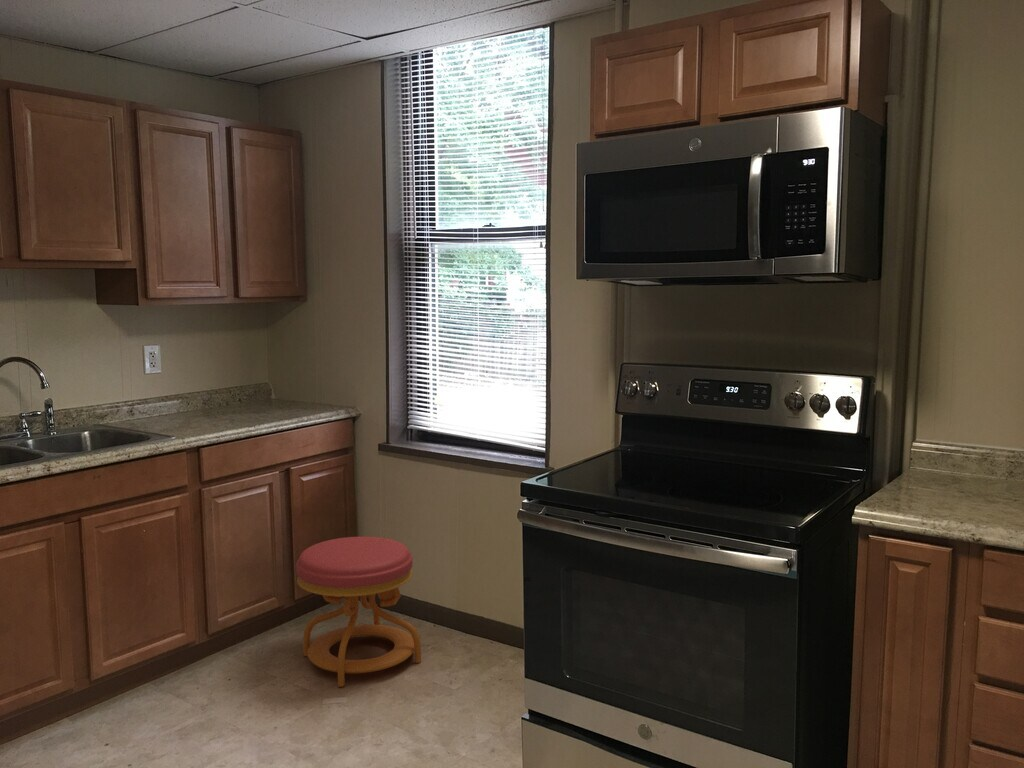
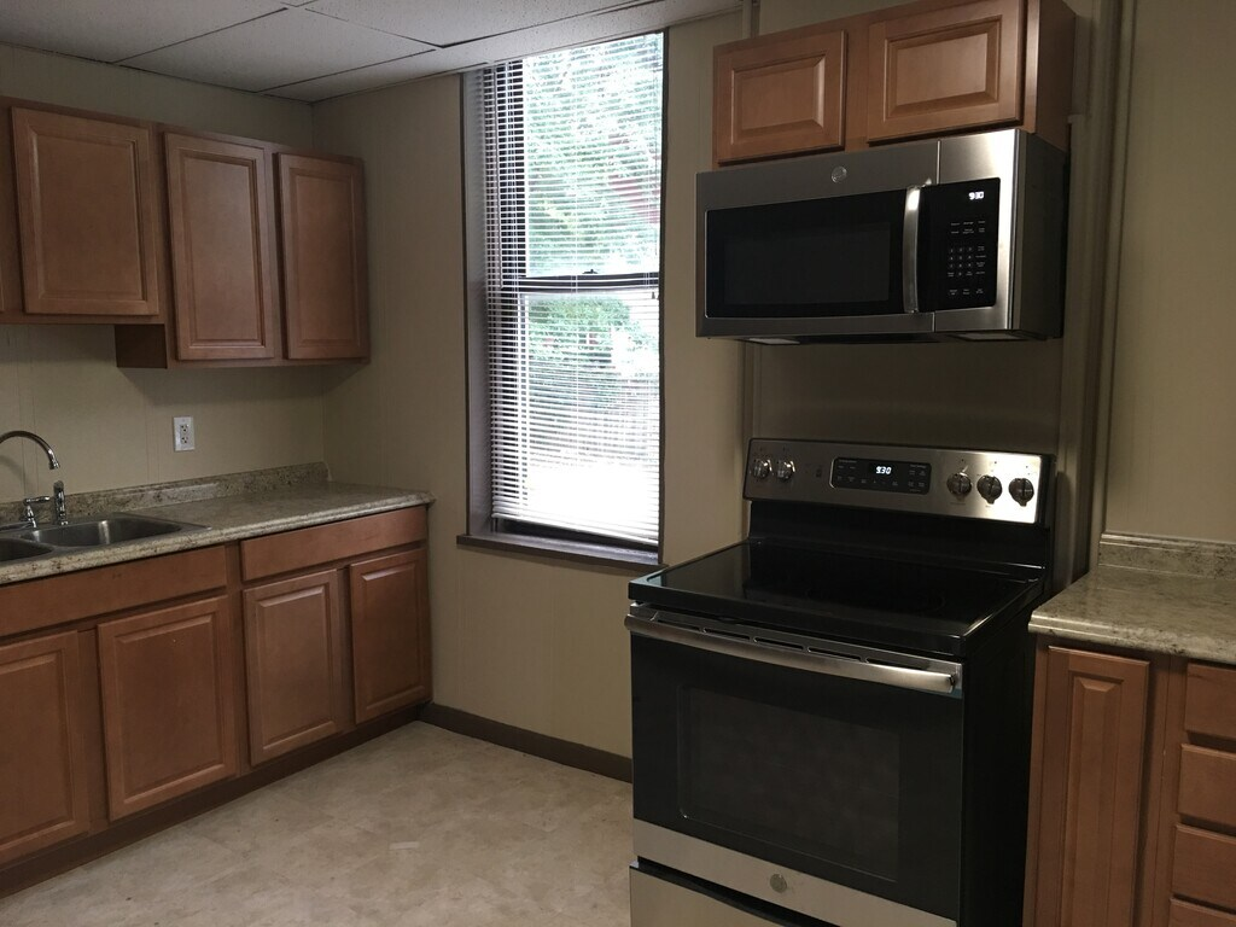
- stool (361, 604)
